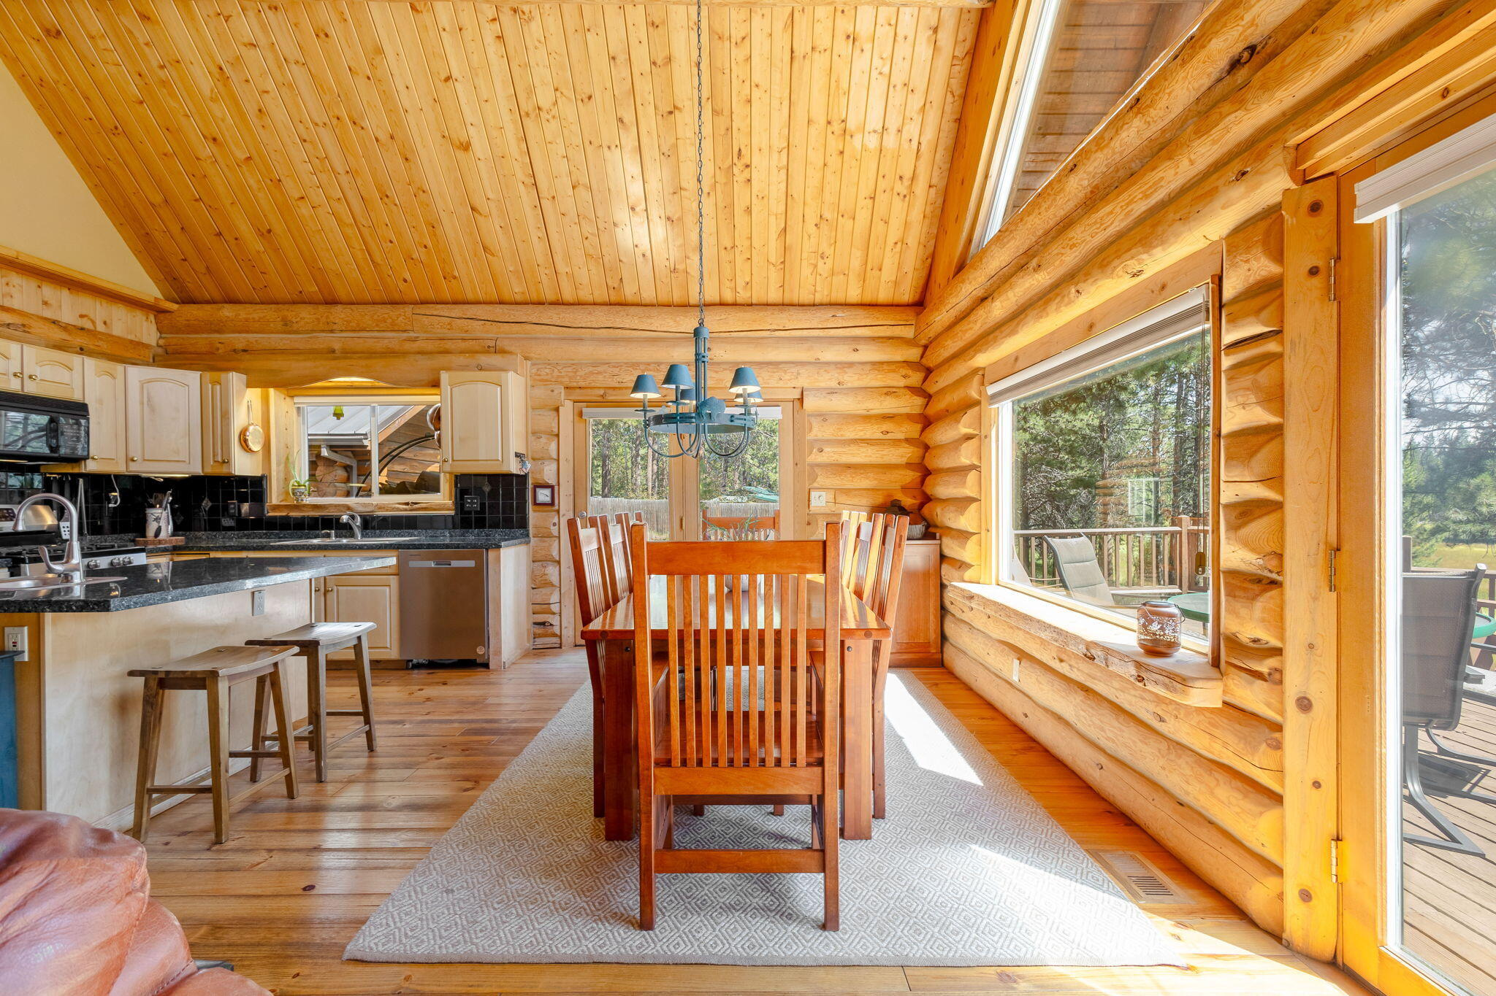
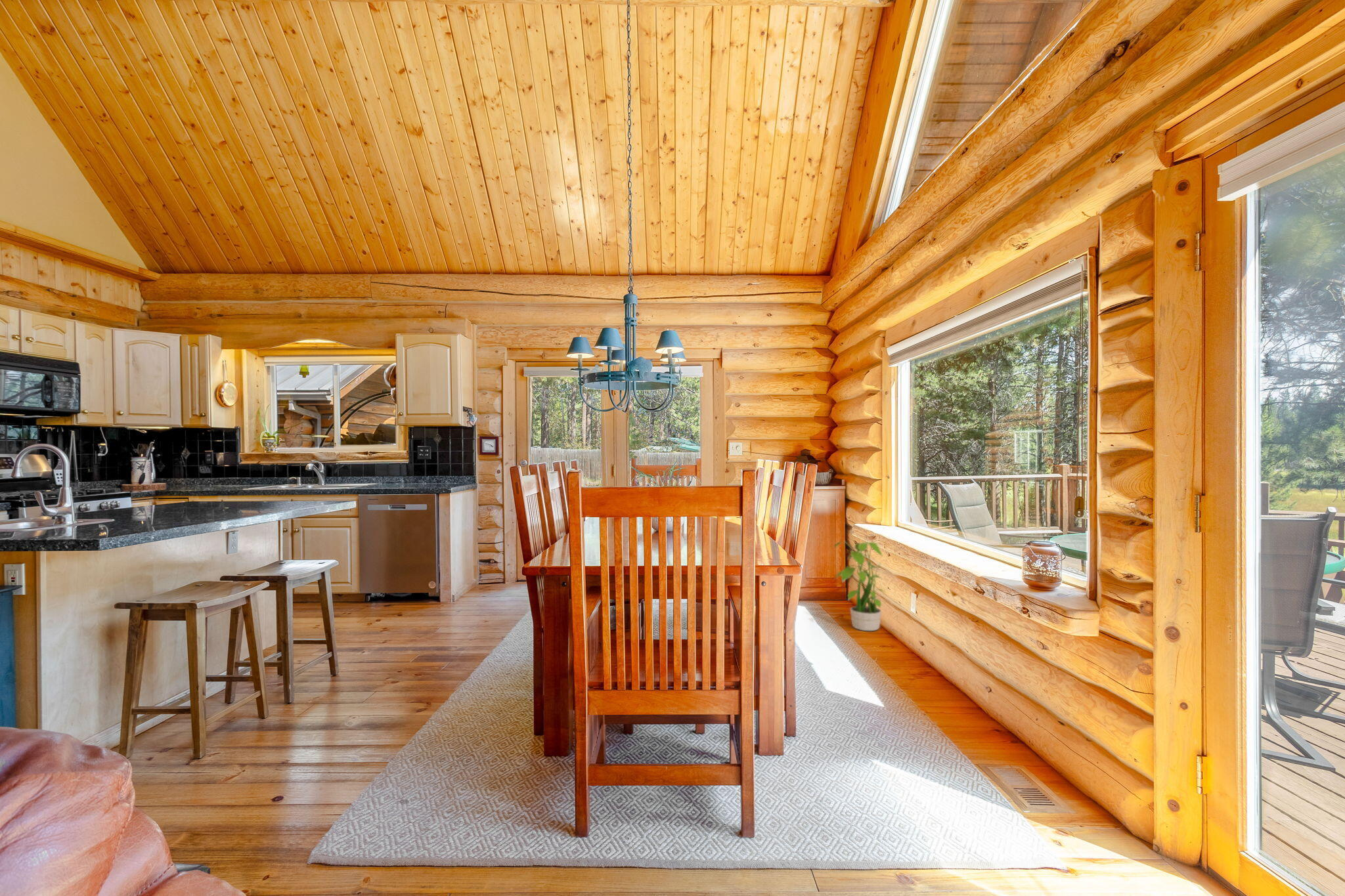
+ potted plant (861, 582)
